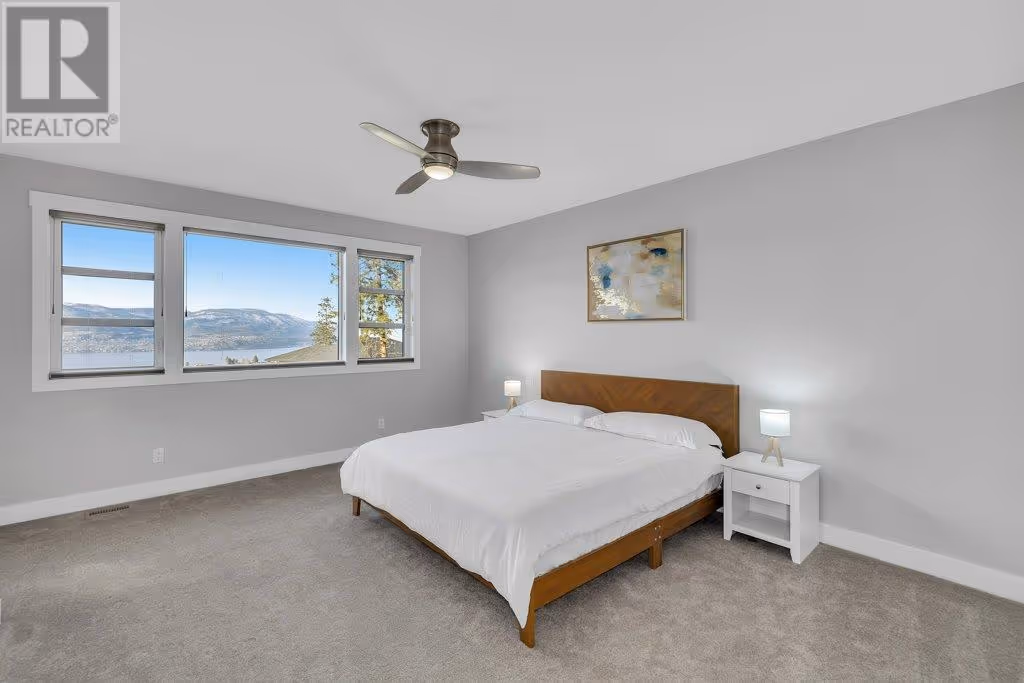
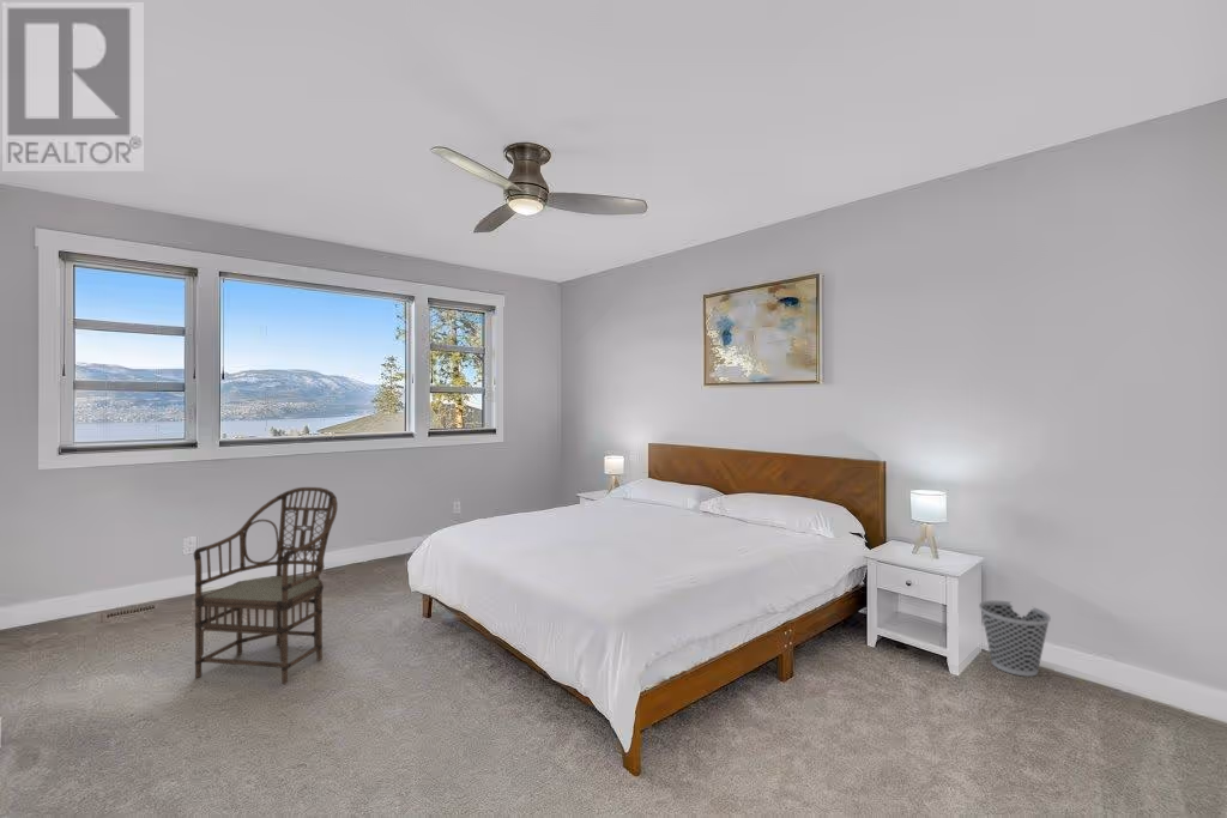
+ wastebasket (1014, 638)
+ armchair (278, 575)
